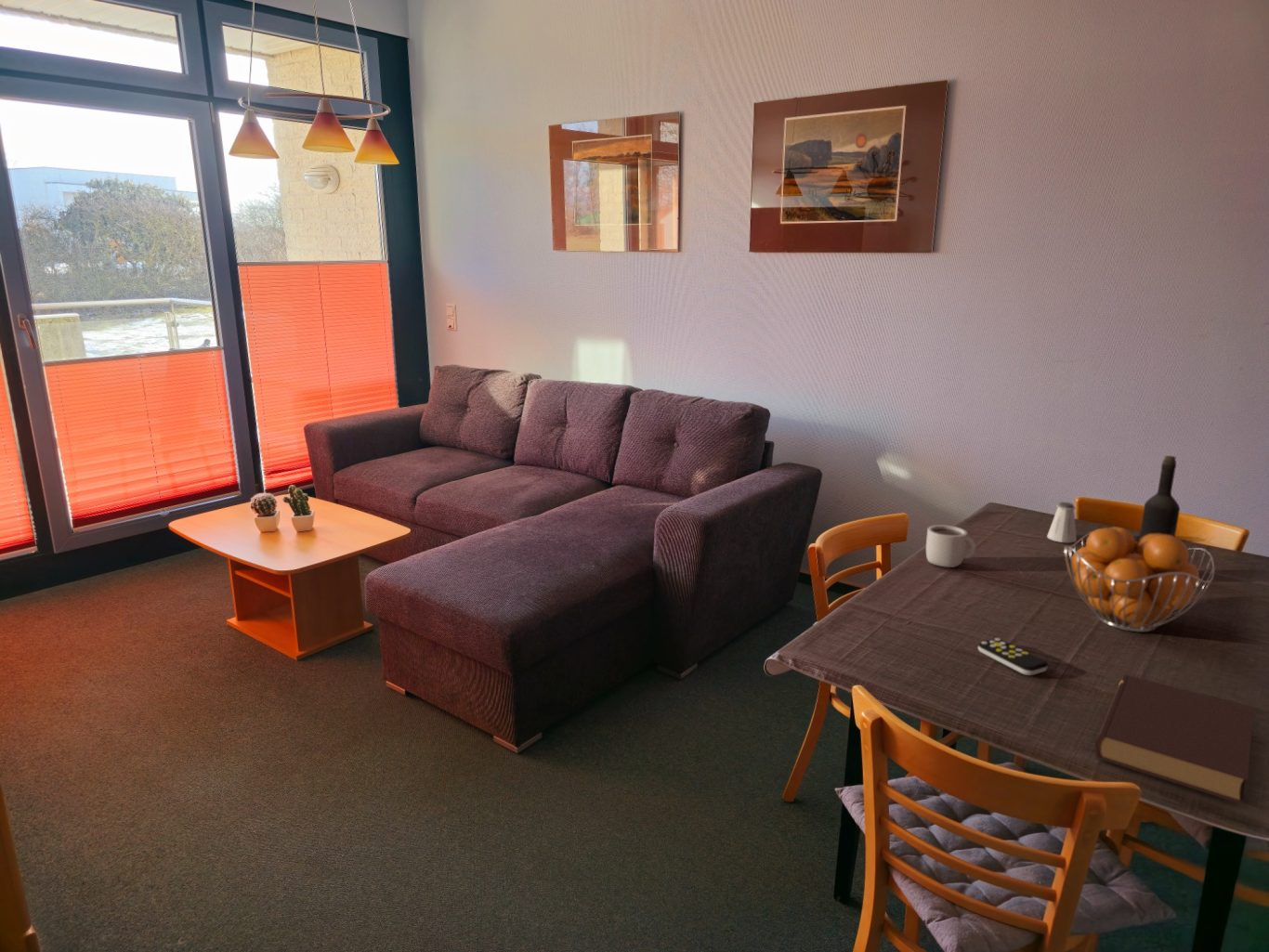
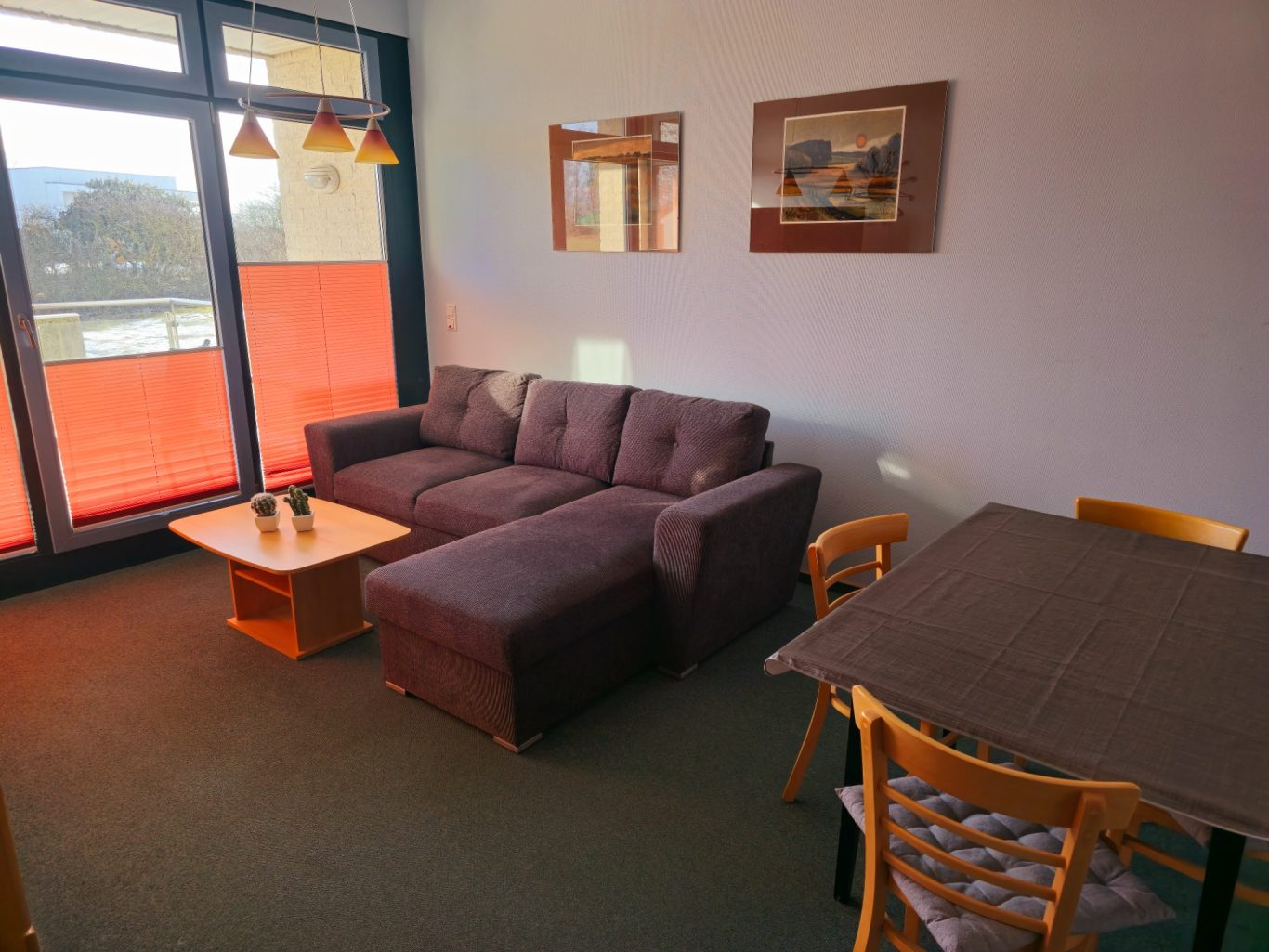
- saltshaker (1064, 521)
- book (1175, 731)
- mug (950, 548)
- fruit basket (1133, 576)
- wine bottle (1159, 516)
- remote control (1012, 656)
